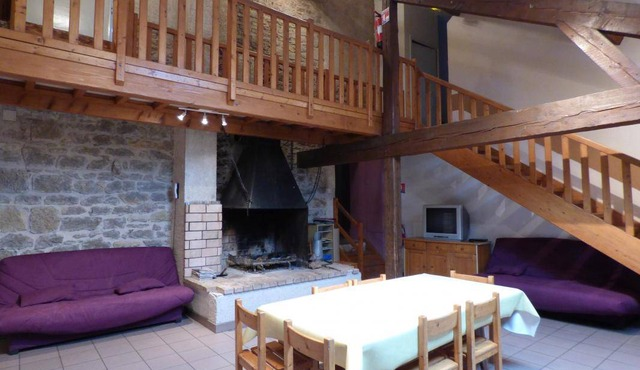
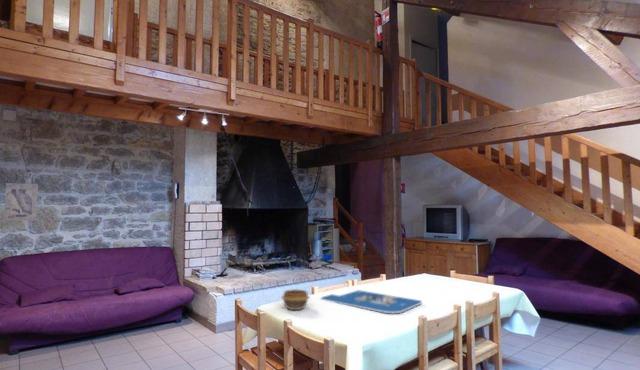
+ board game (370, 298)
+ wall art (21, 202)
+ bowl (295, 299)
